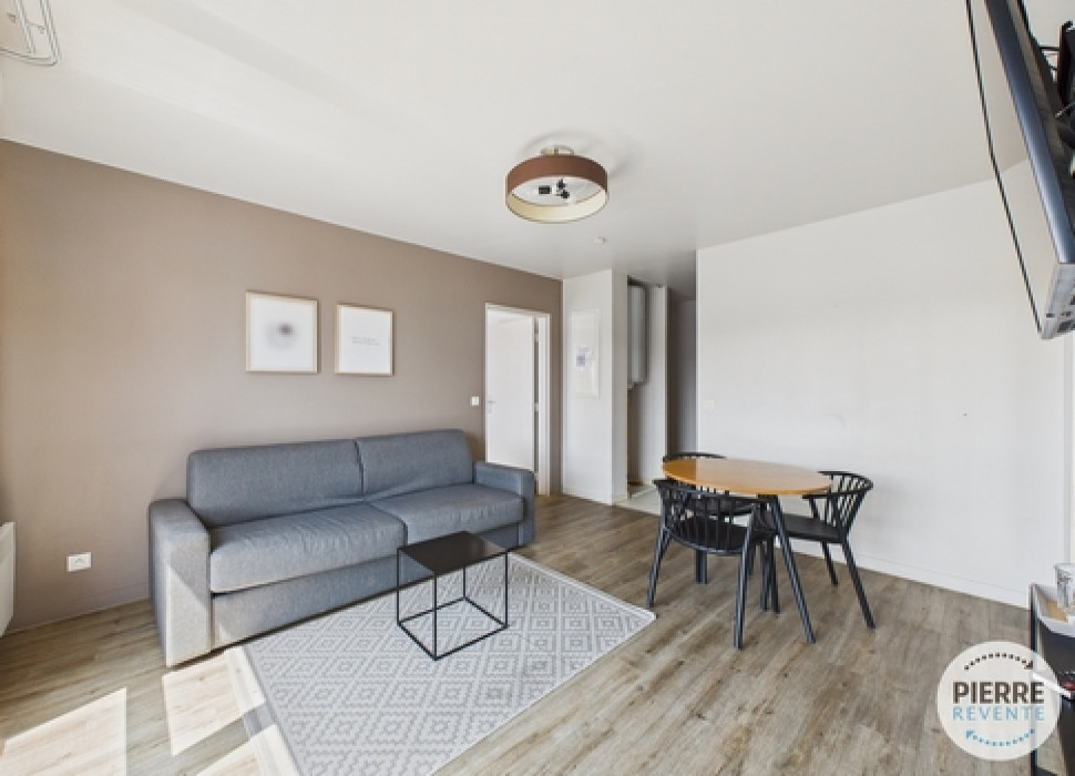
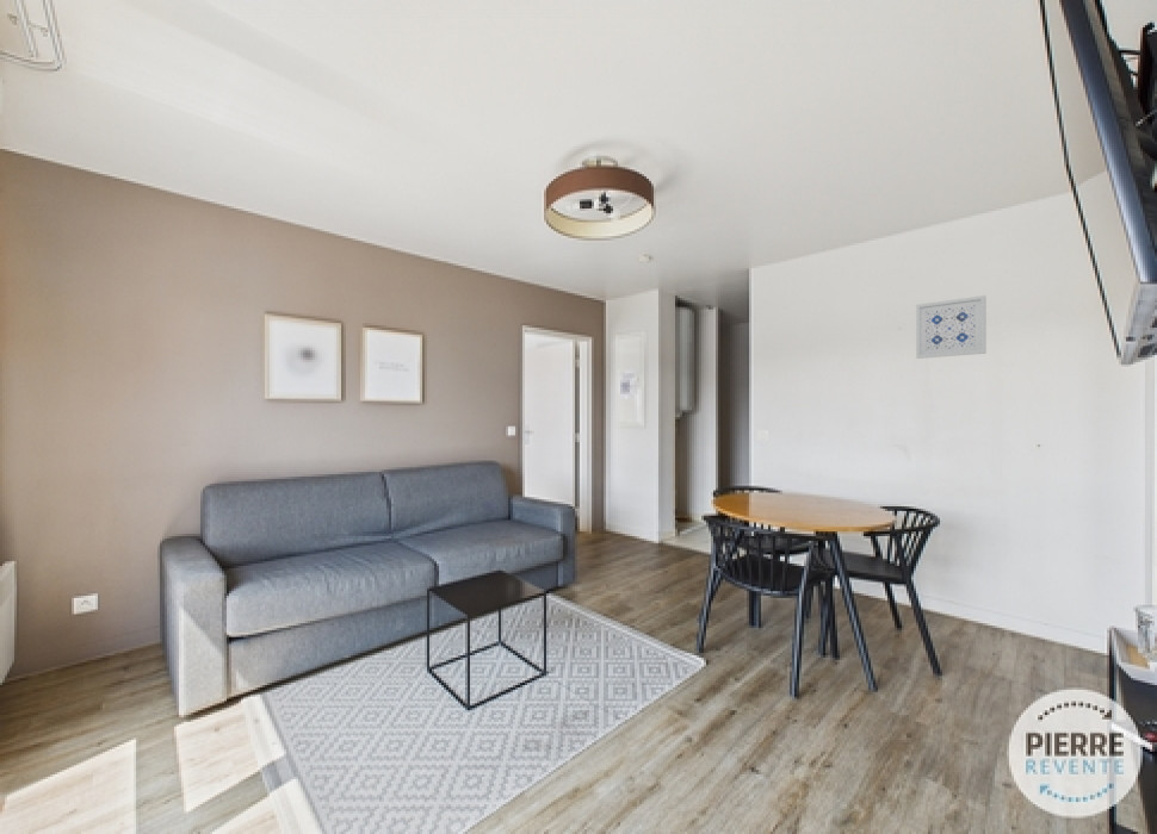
+ wall art (949, 328)
